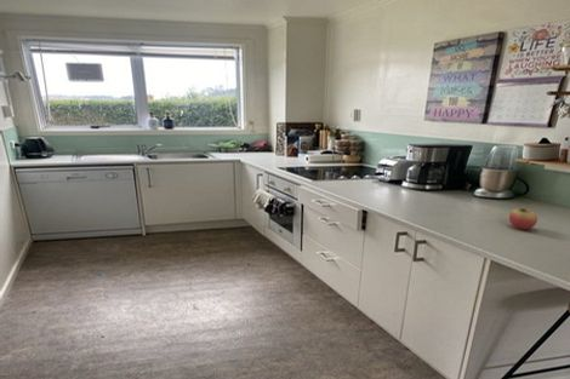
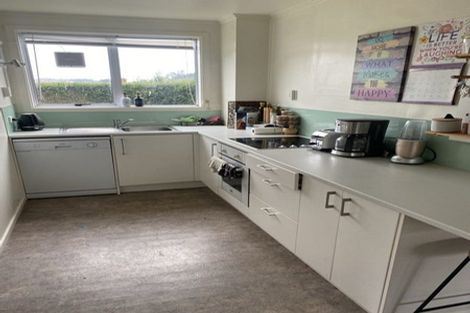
- fruit (523, 216)
